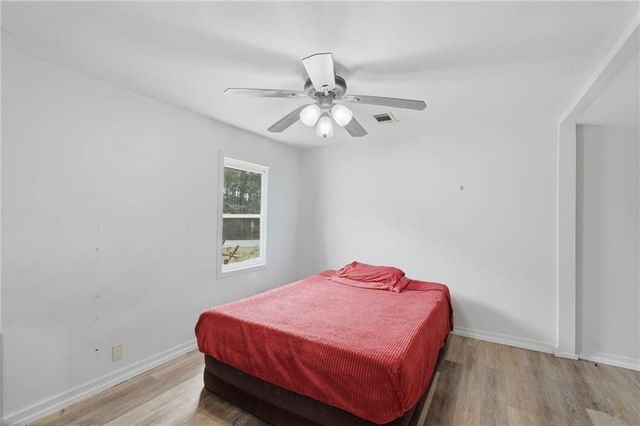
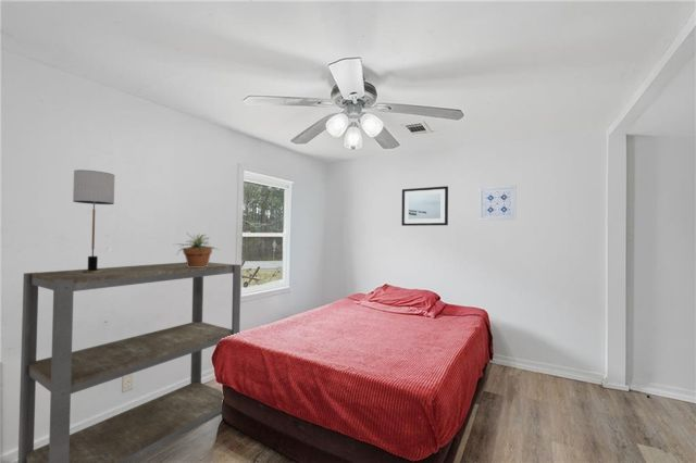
+ wall art (497, 203)
+ table lamp (94, 222)
+ potted plant (197, 249)
+ shelving unit (147, 348)
+ wall art (424, 207)
